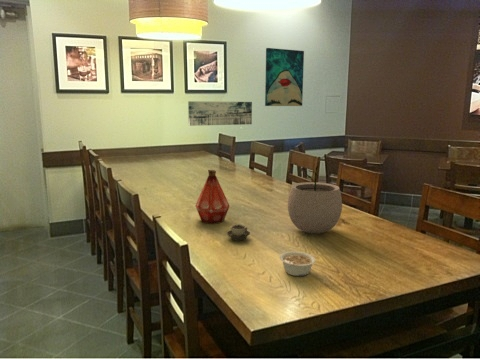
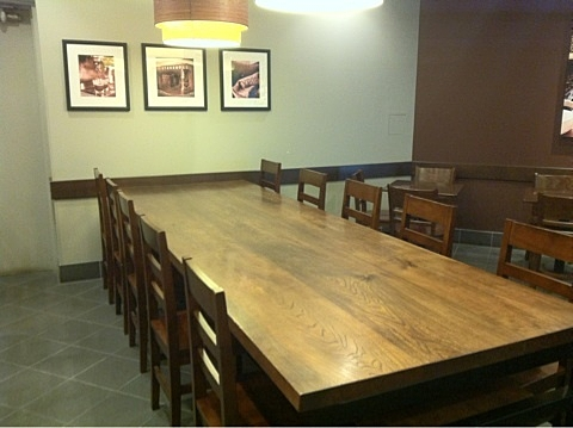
- wall art (221, 113)
- wall art (284, 78)
- legume (297, 263)
- bottle (211, 195)
- cup (238, 232)
- plant pot (314, 199)
